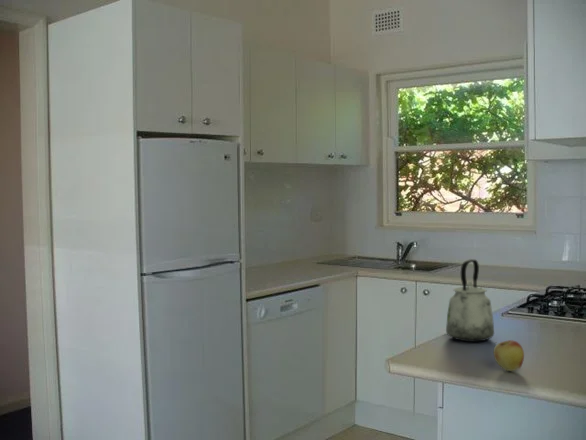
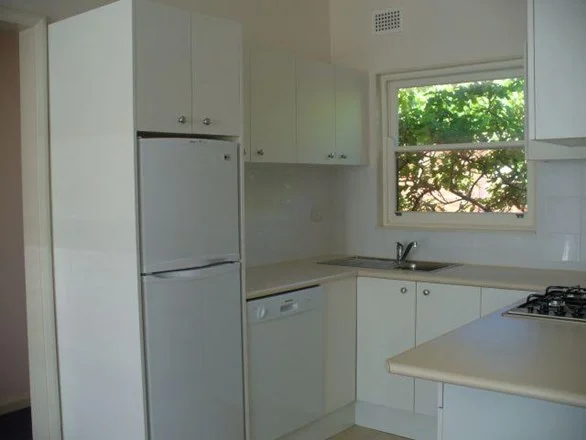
- kettle (472, 298)
- apple (508, 355)
